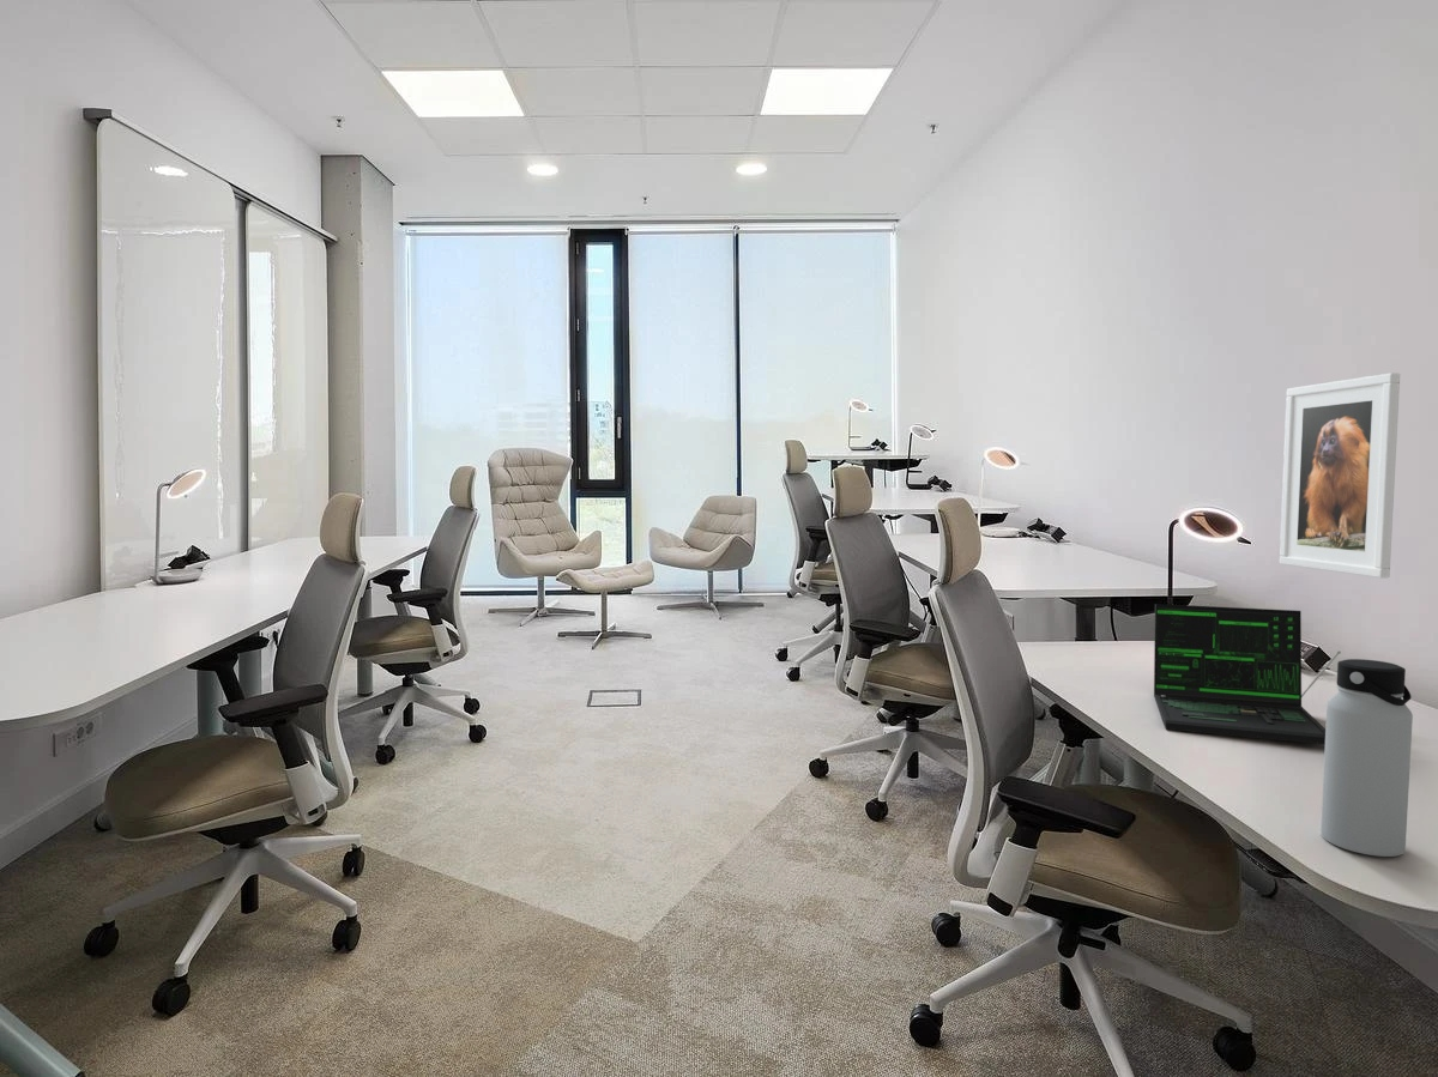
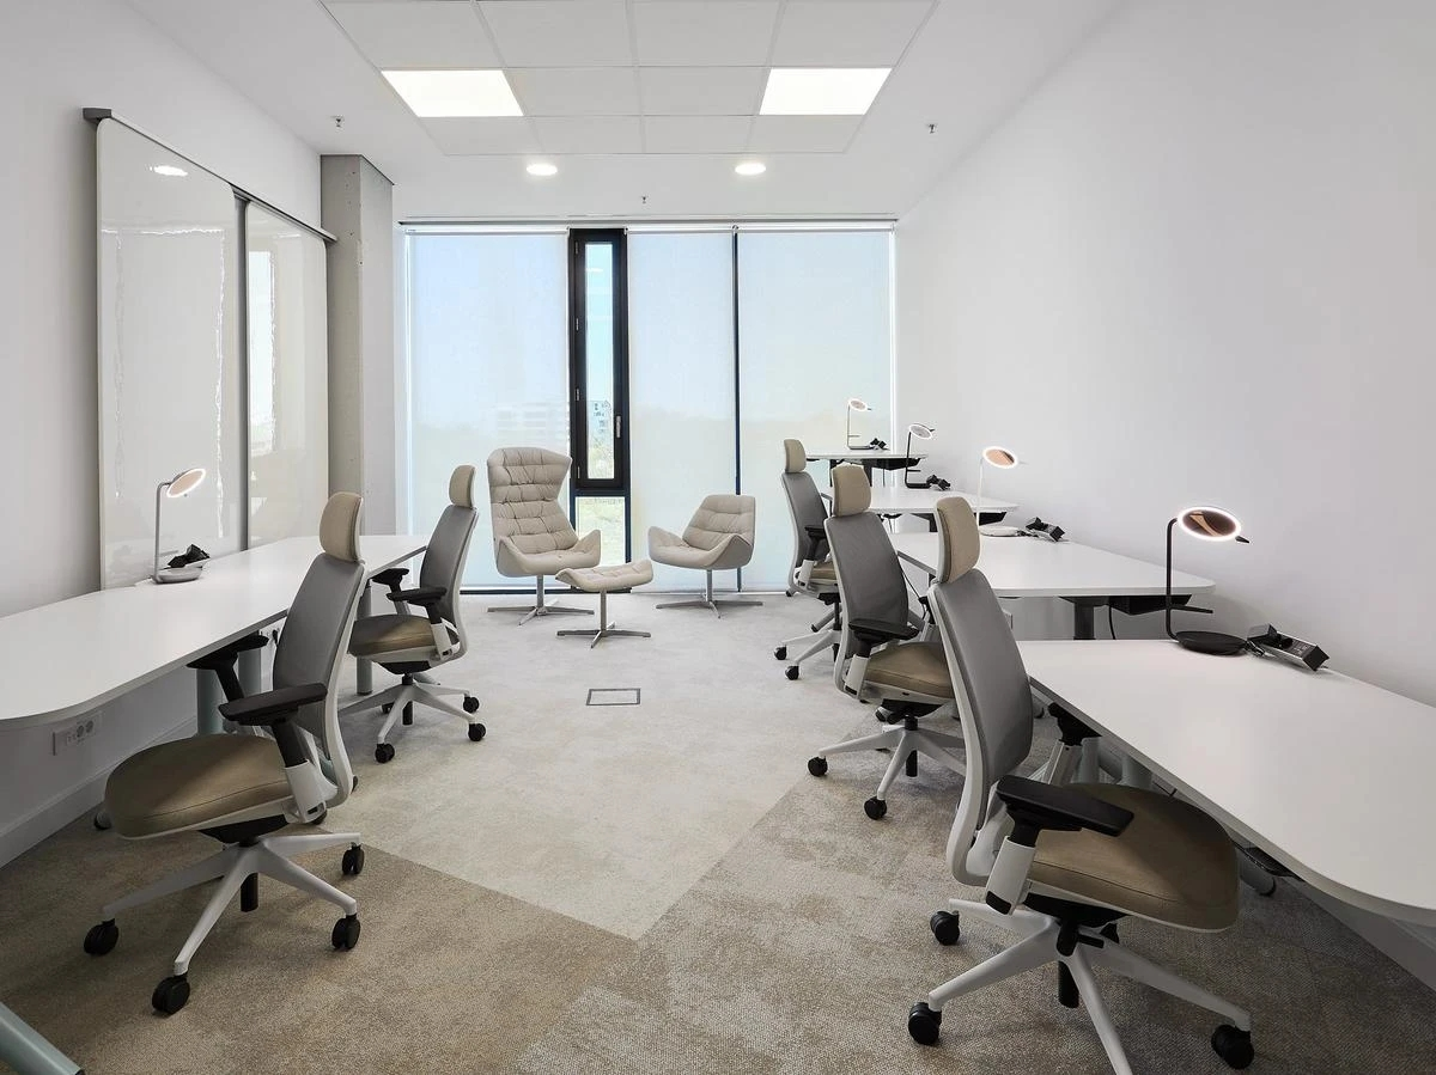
- laptop (1256, 668)
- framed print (1334, 476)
- water bottle (1366, 754)
